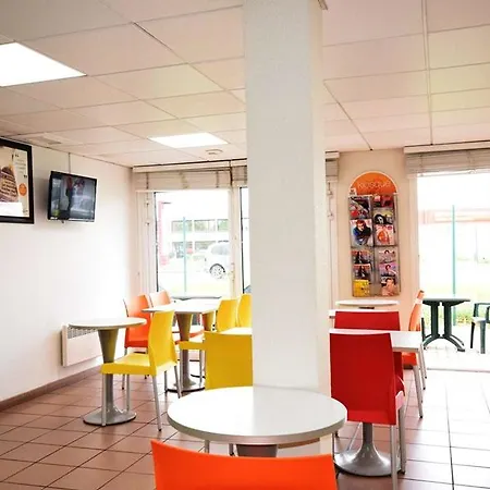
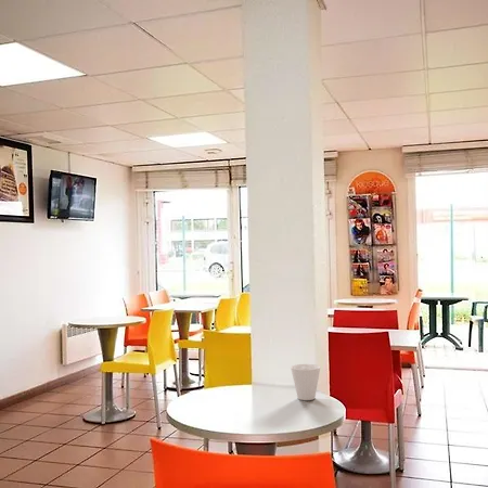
+ cup (306, 382)
